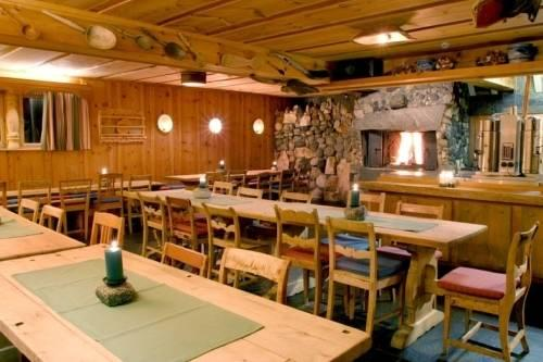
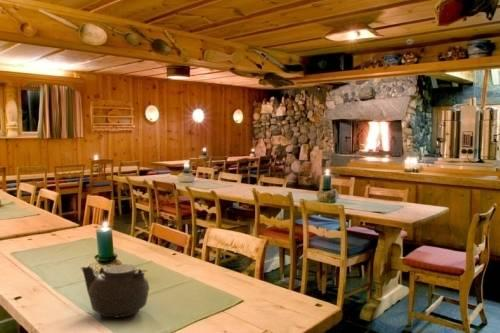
+ teapot (113, 289)
